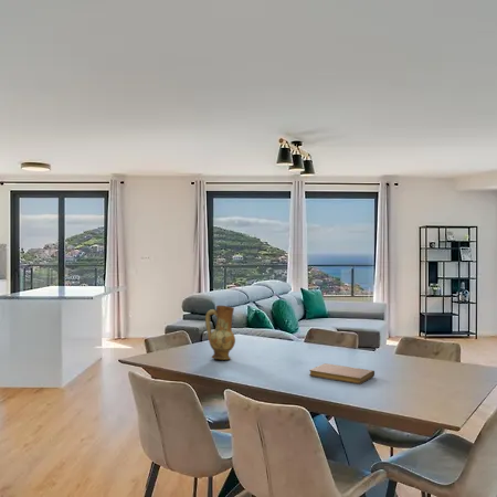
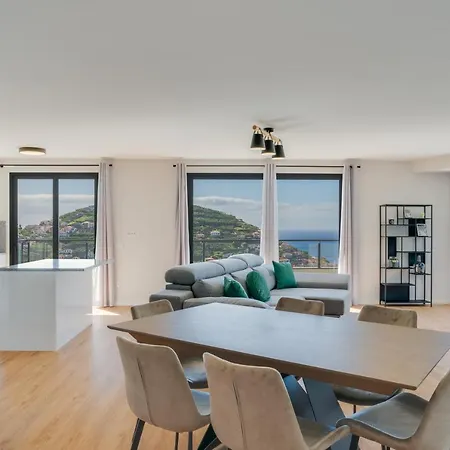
- ceramic jug (220, 332)
- notebook (341, 372)
